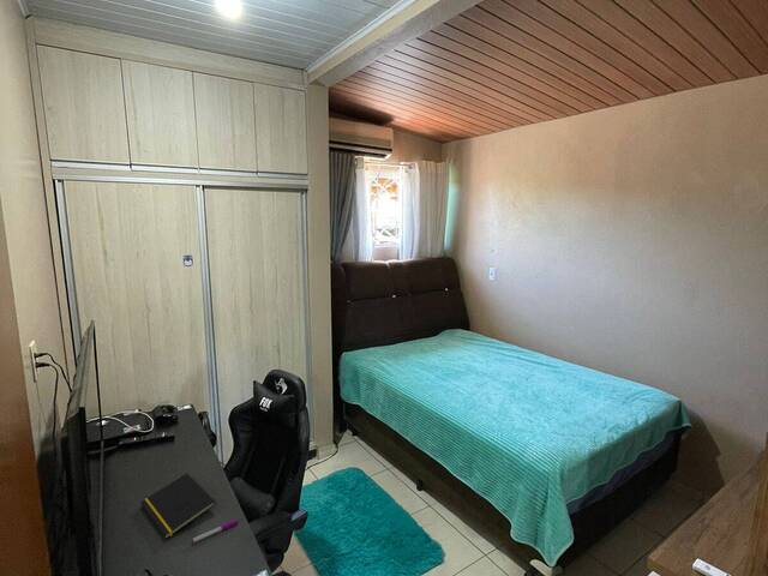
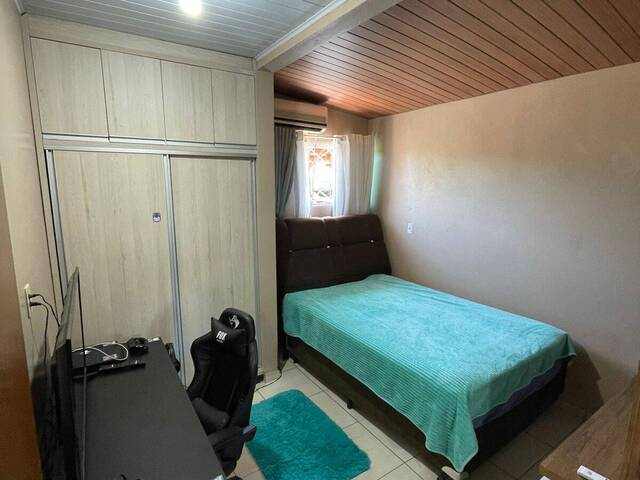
- pen (215, 530)
- notepad (178, 503)
